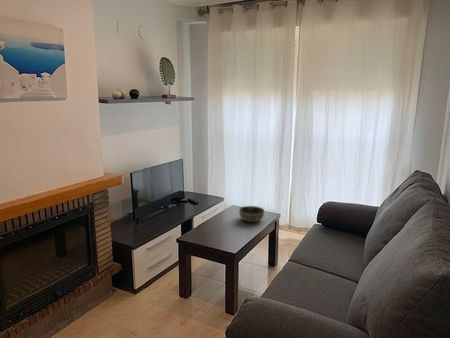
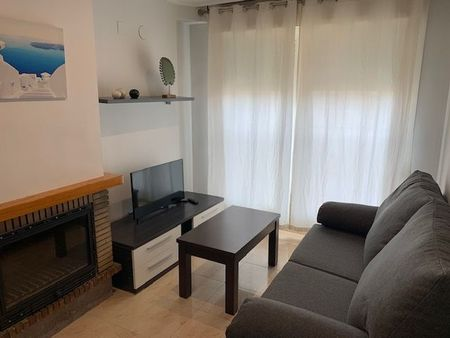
- bowl (251, 214)
